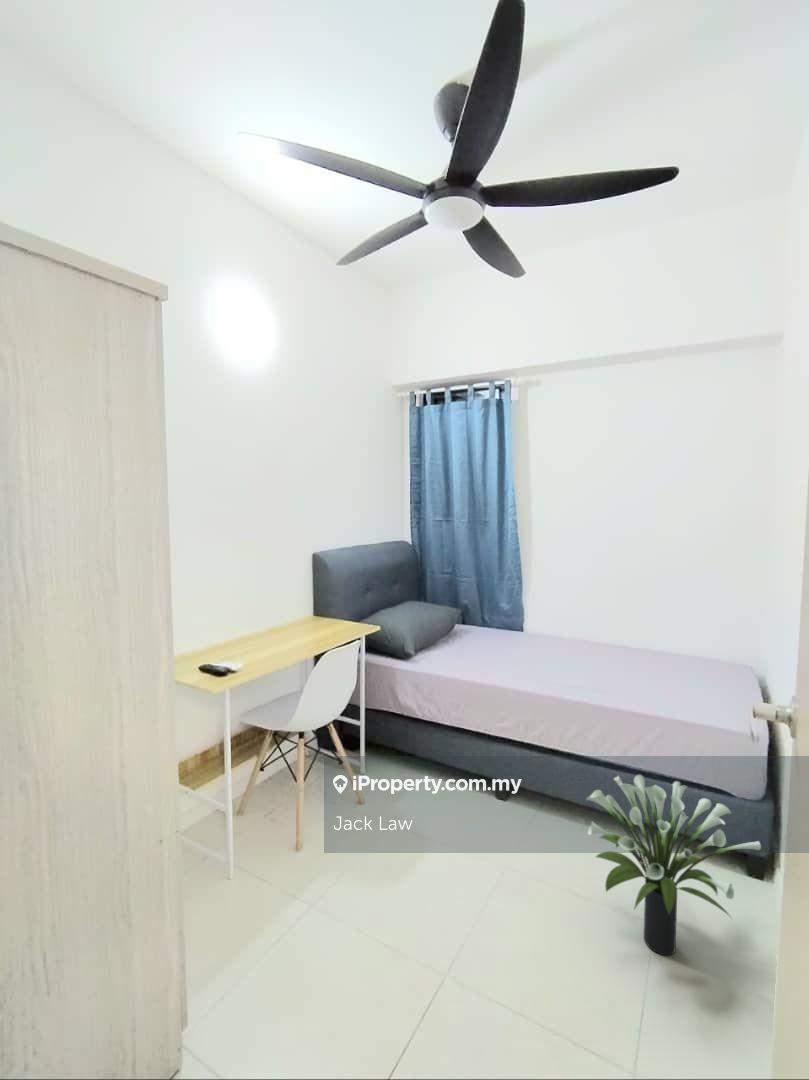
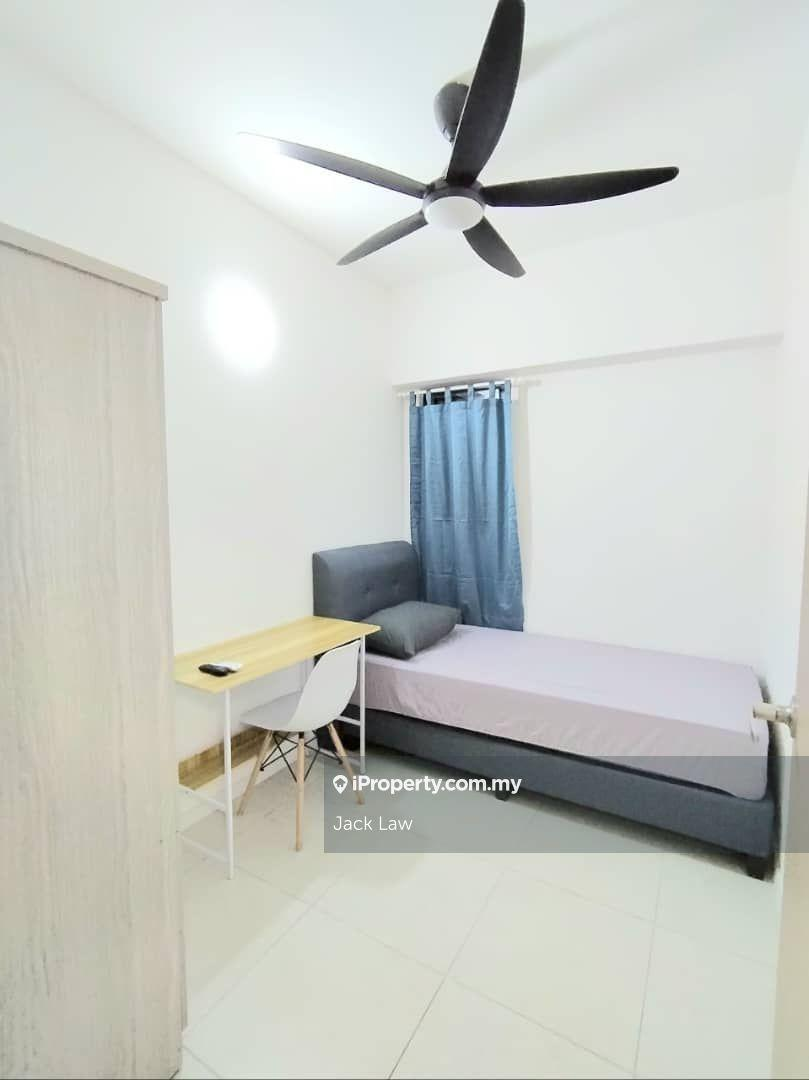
- potted plant (665, 868)
